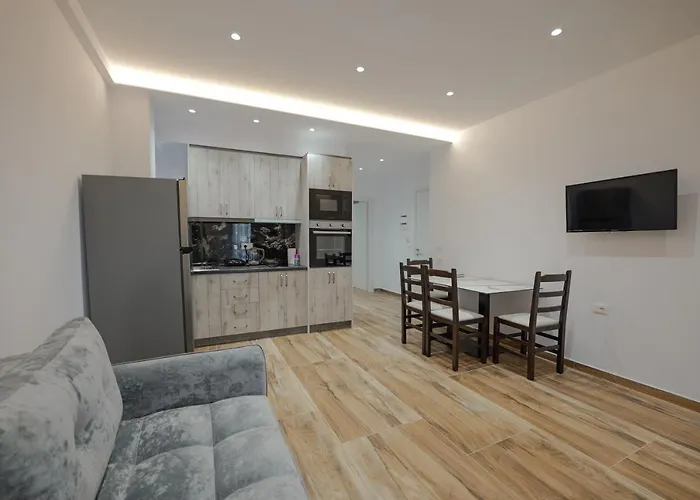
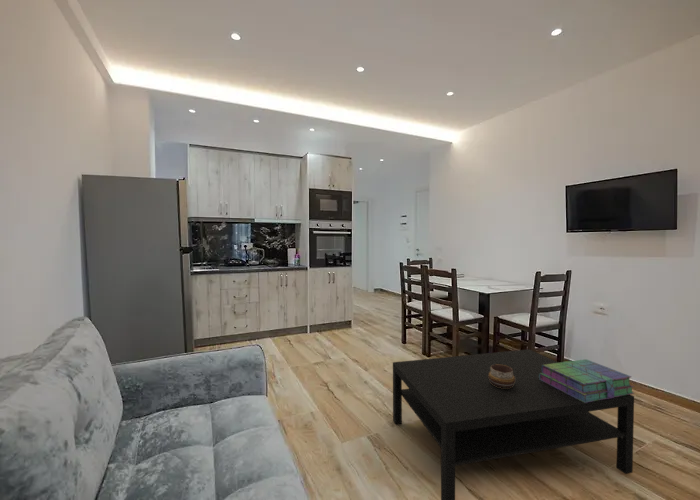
+ coffee table (497, 410)
+ decorative bowl (501, 375)
+ stack of books (584, 377)
